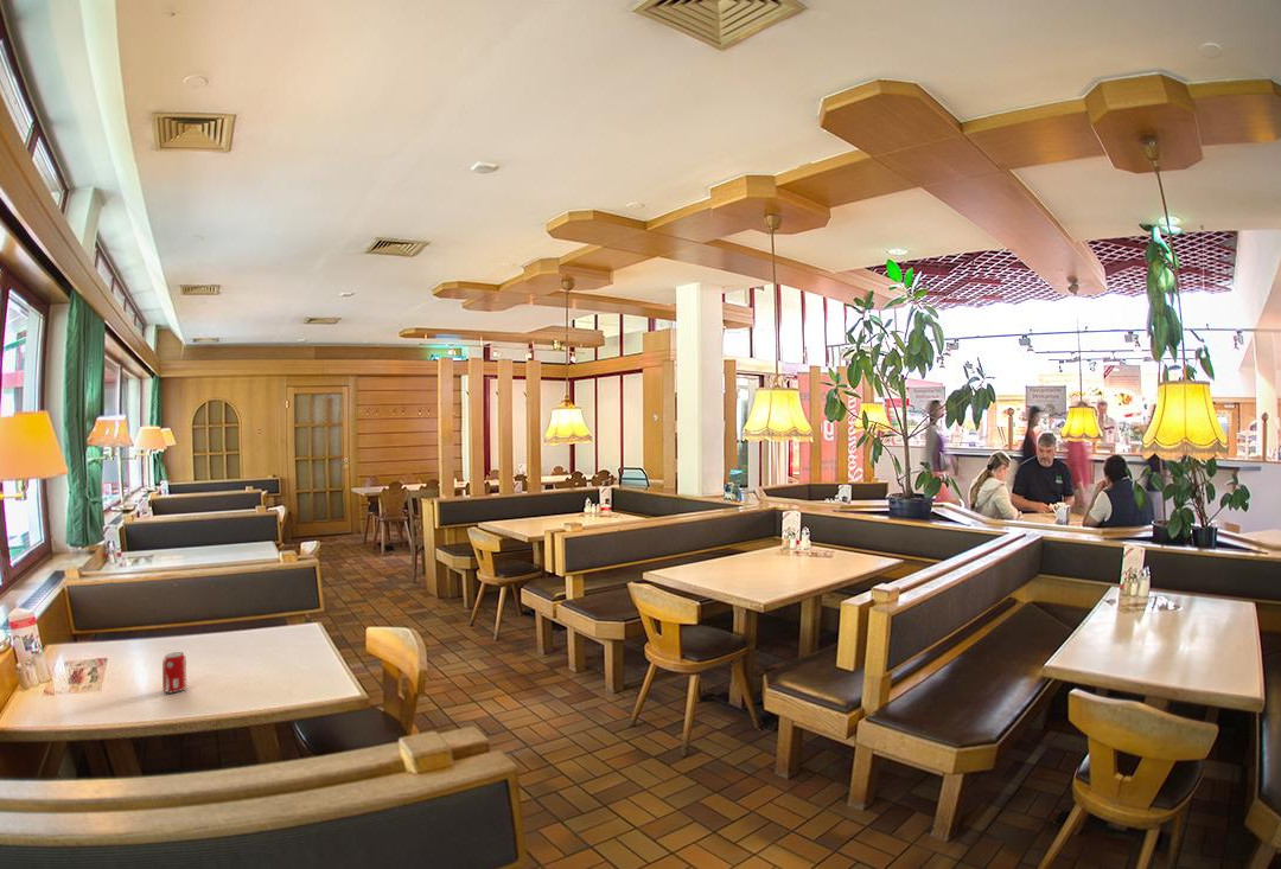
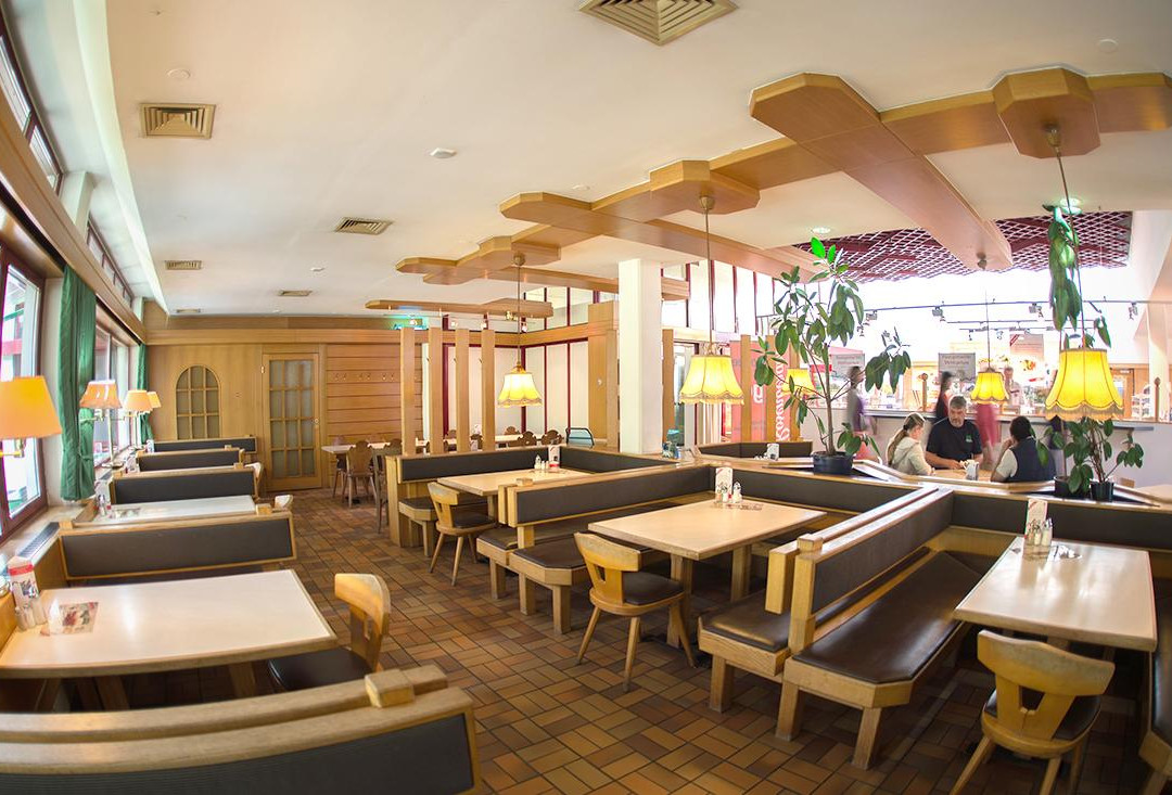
- beverage can (174, 672)
